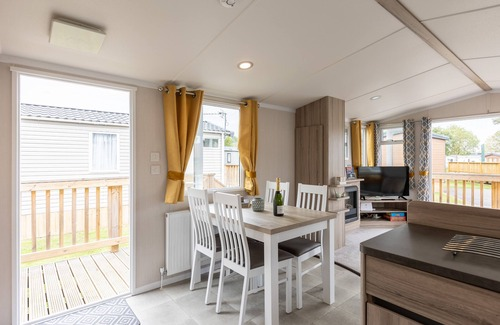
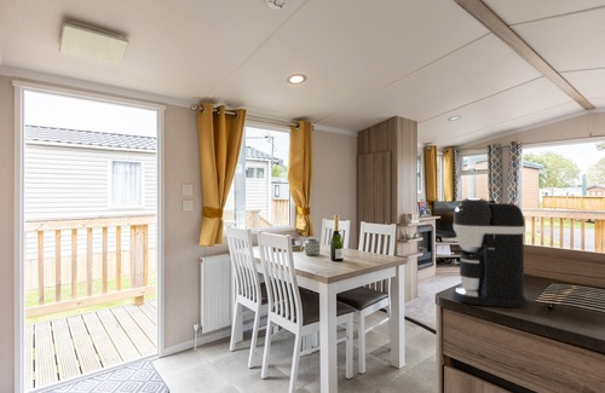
+ coffee maker (488, 248)
